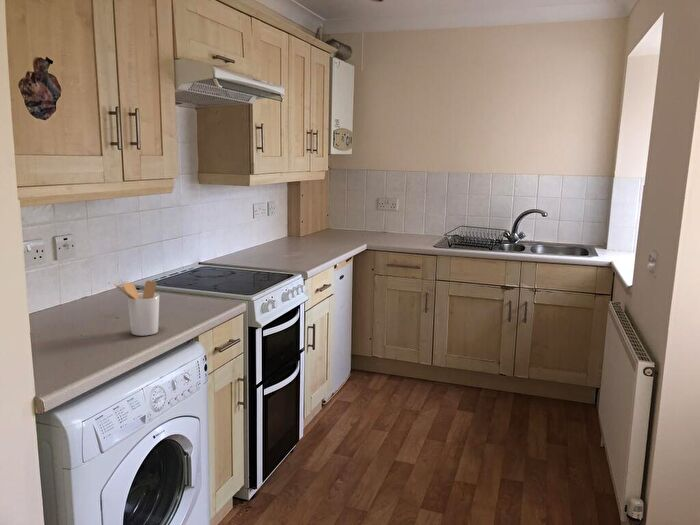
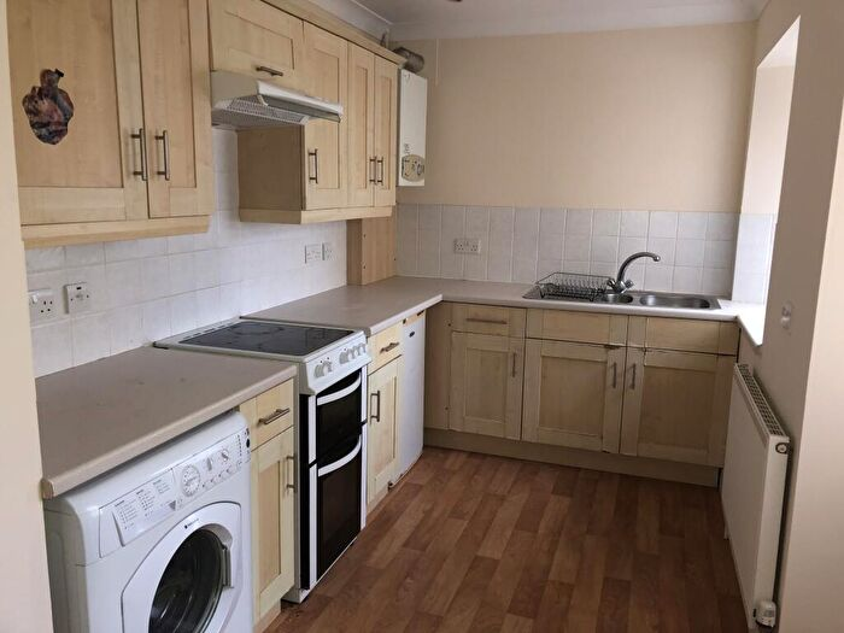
- utensil holder (136, 306)
